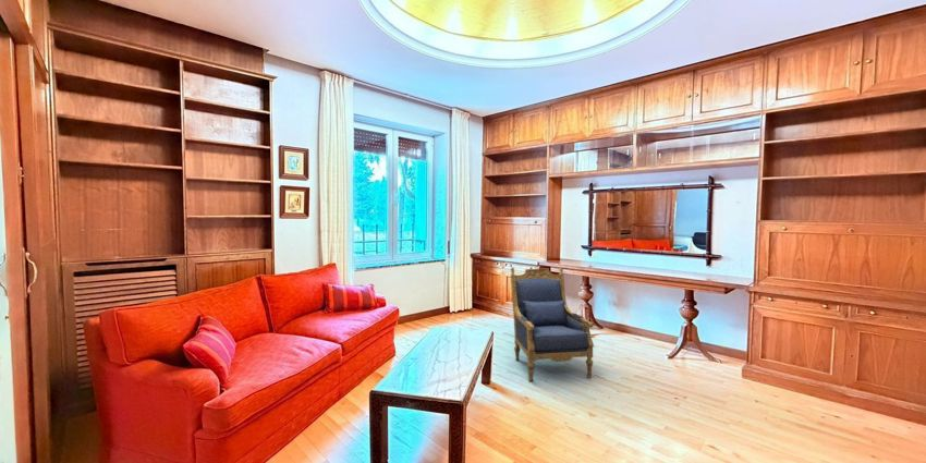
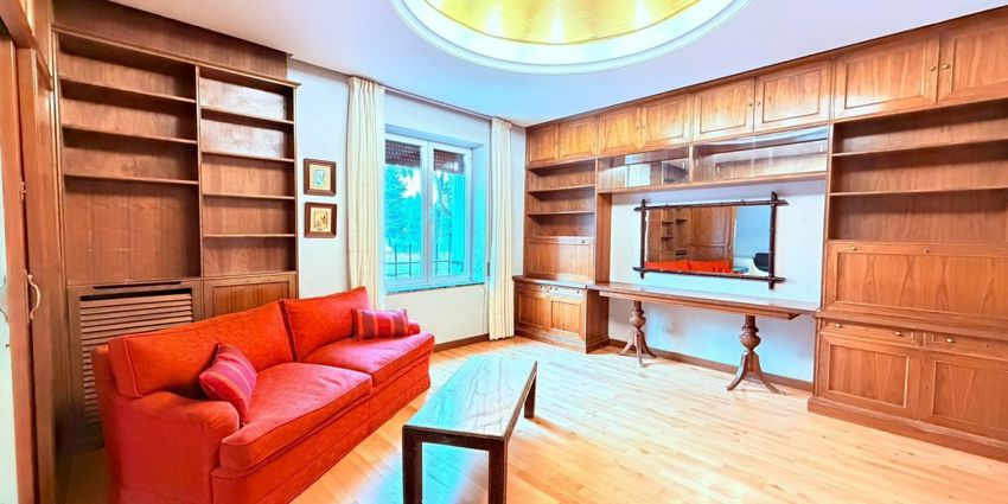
- armchair (548, 313)
